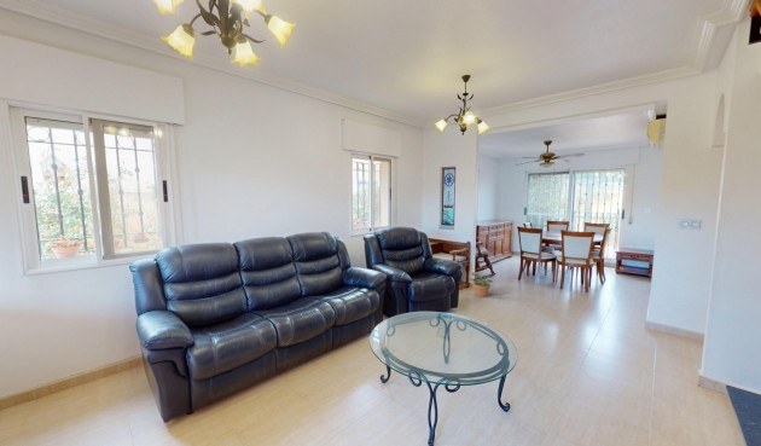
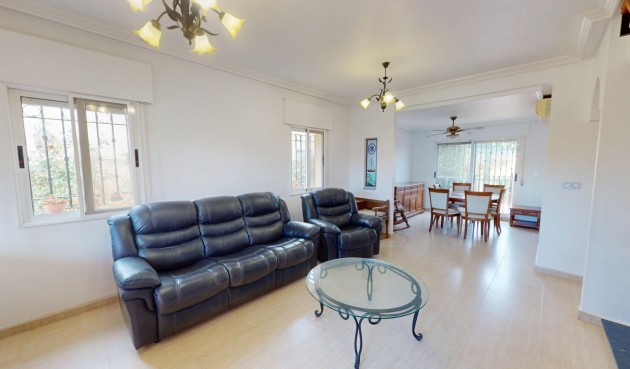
- potted plant (483, 284)
